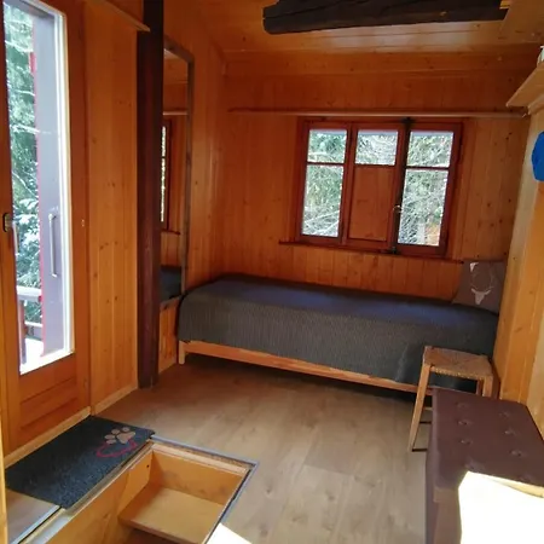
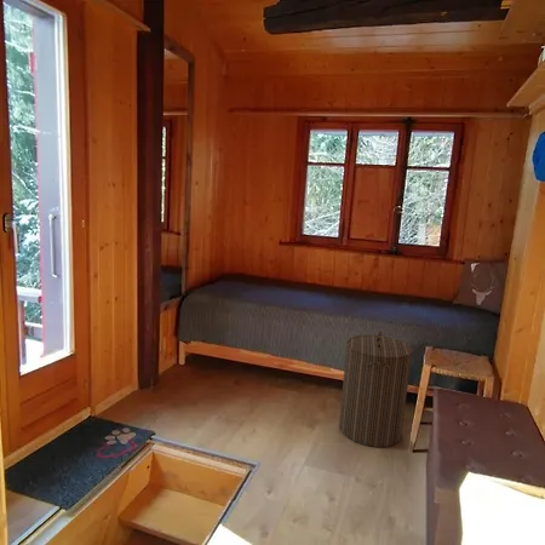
+ laundry hamper (374, 382)
